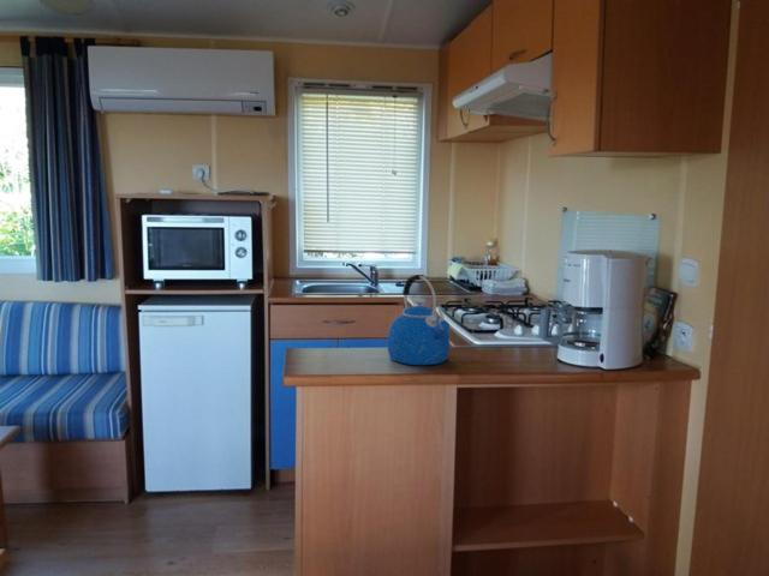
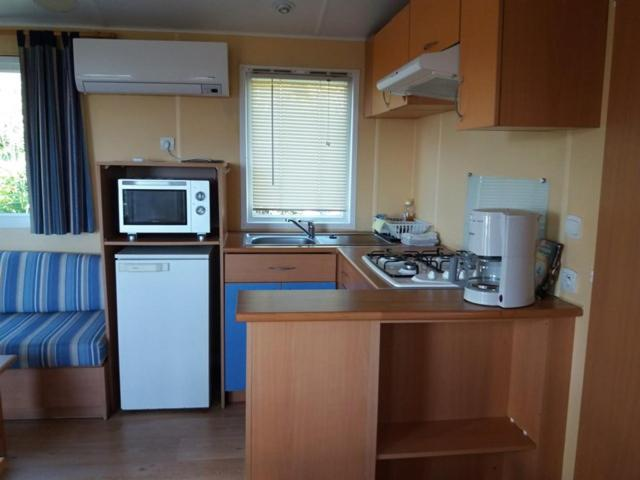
- kettle (423, 318)
